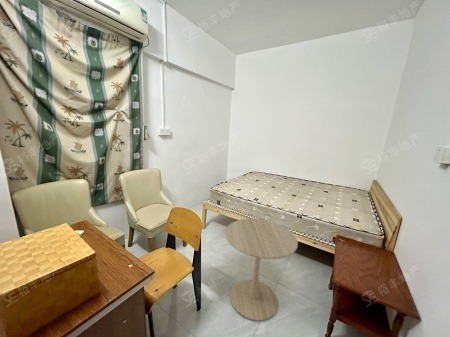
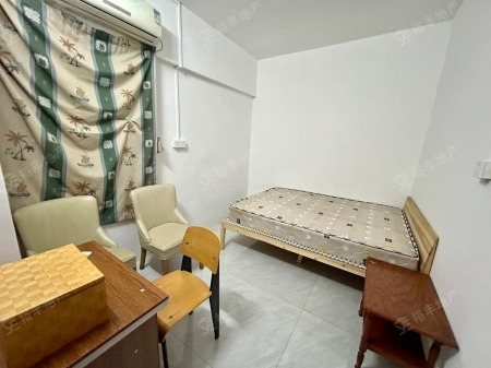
- side table (256, 267)
